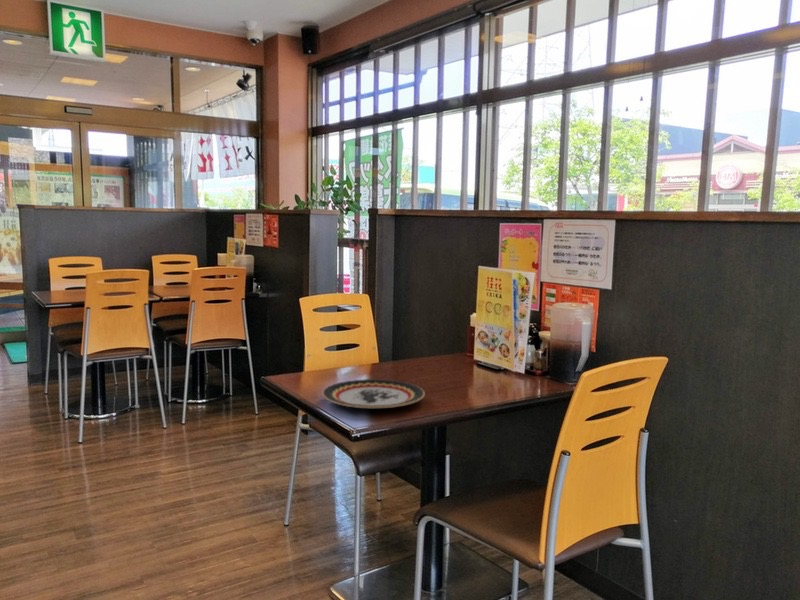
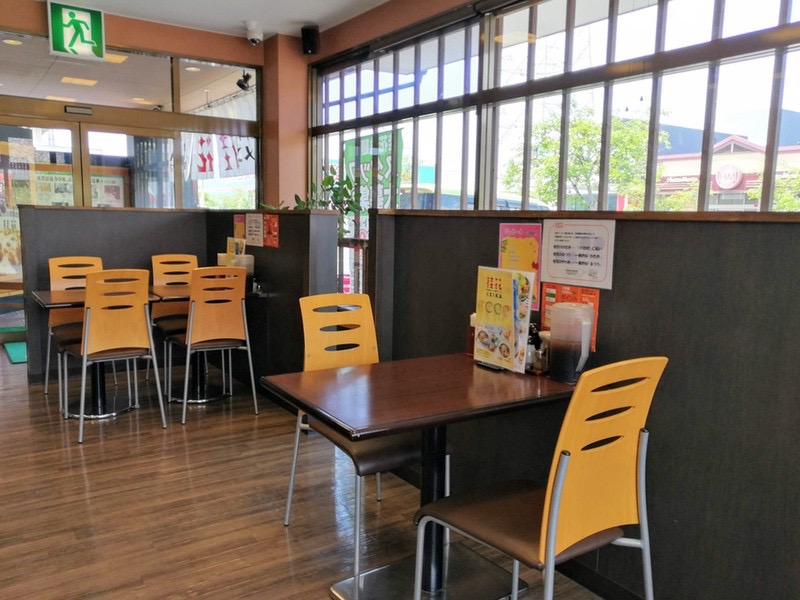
- plate (373, 395)
